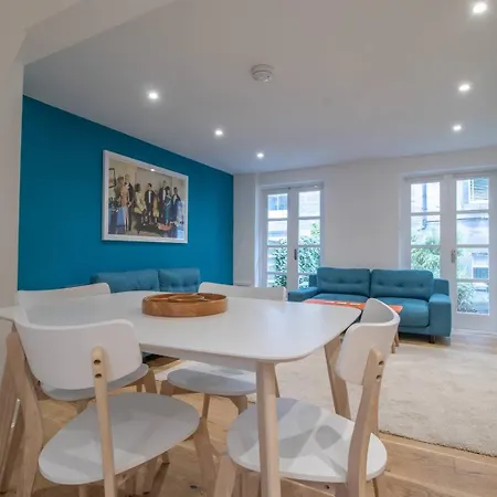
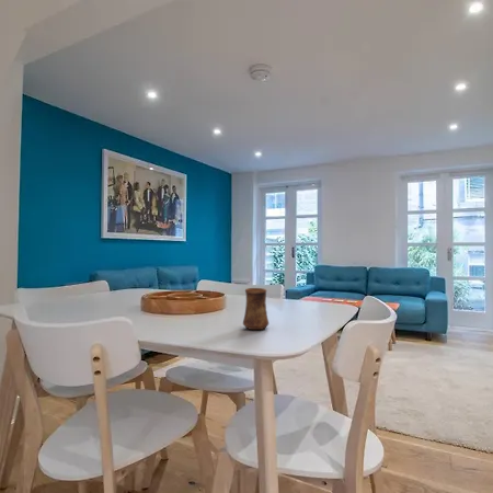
+ cup (255, 308)
